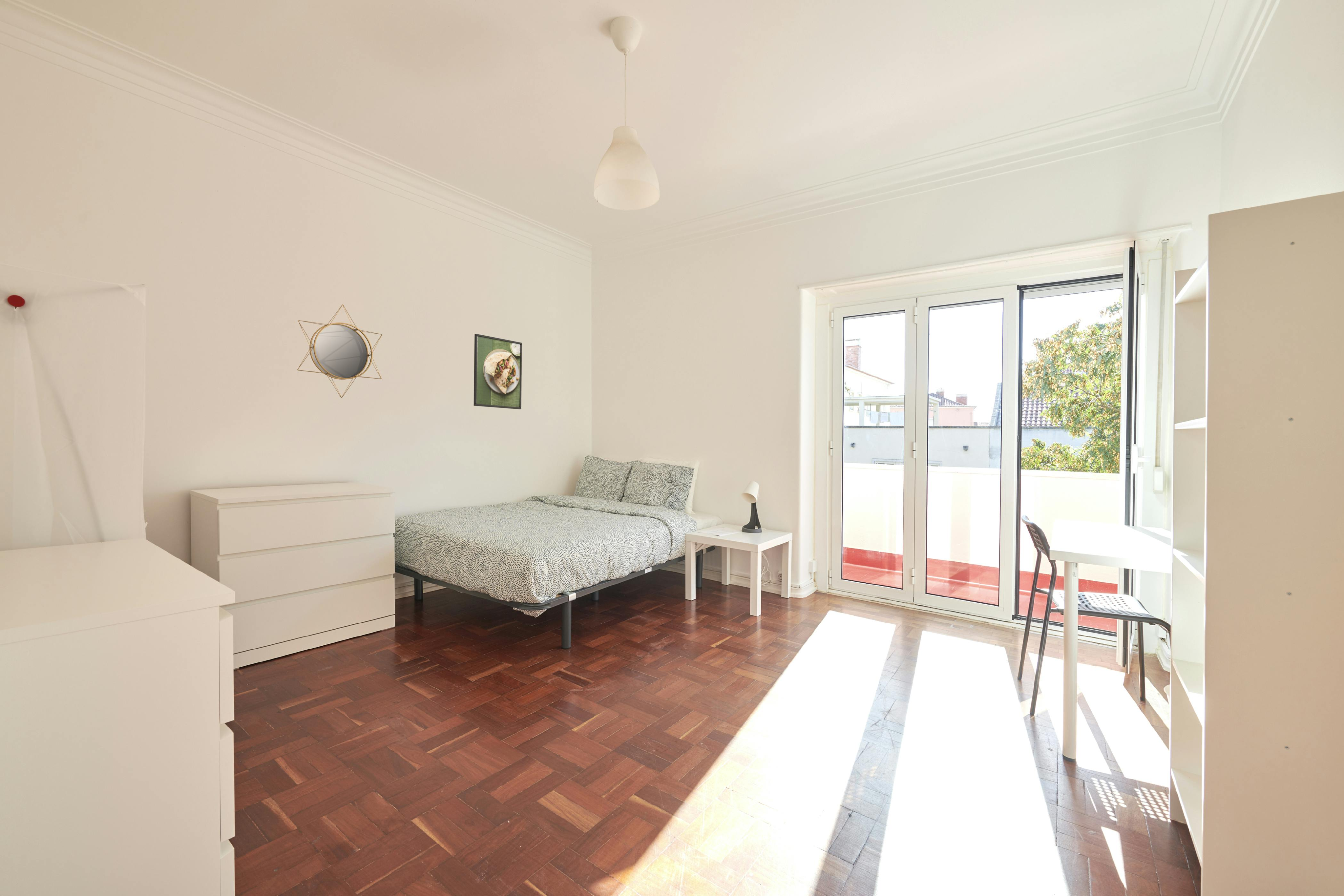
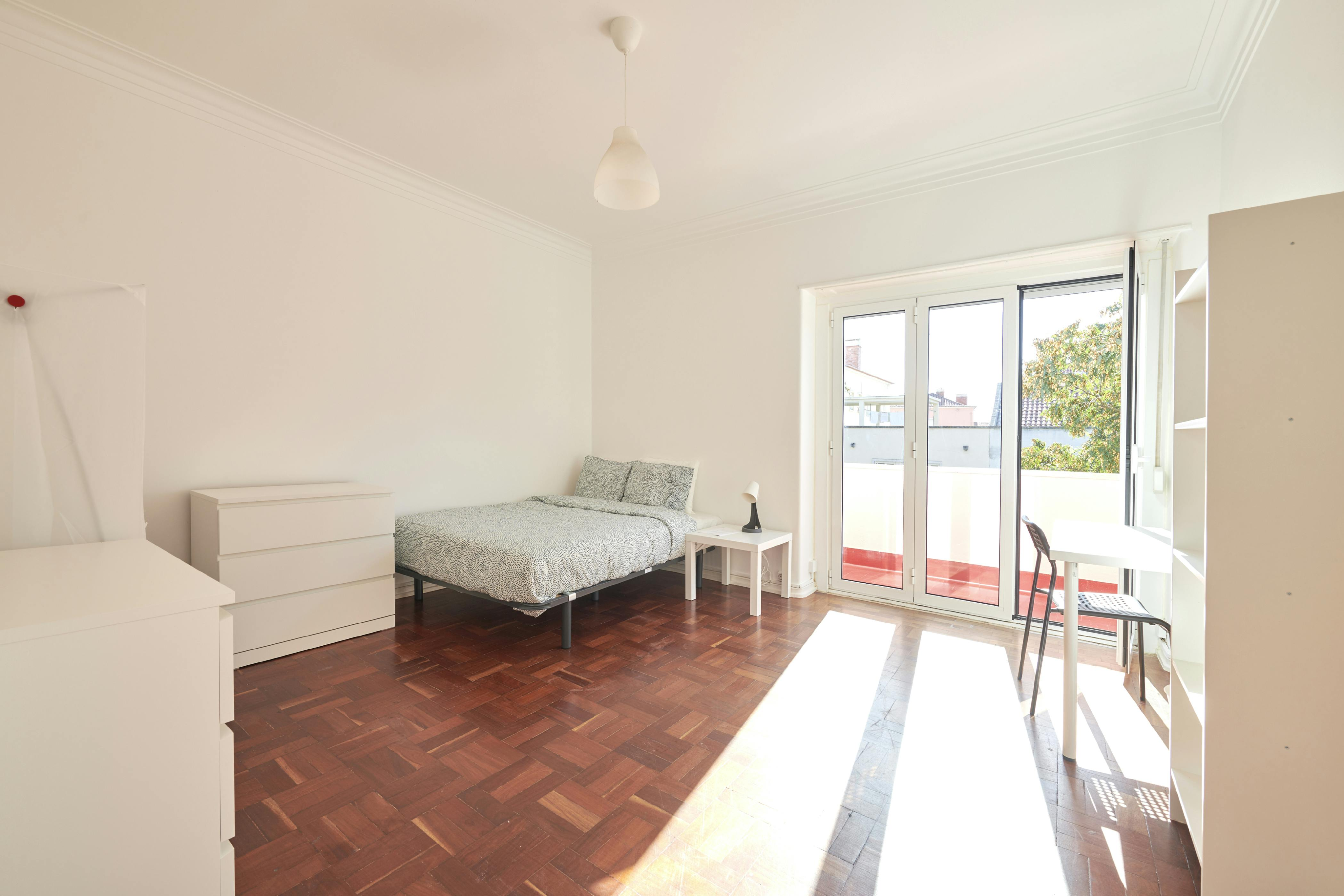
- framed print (499, 373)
- home mirror (342, 351)
